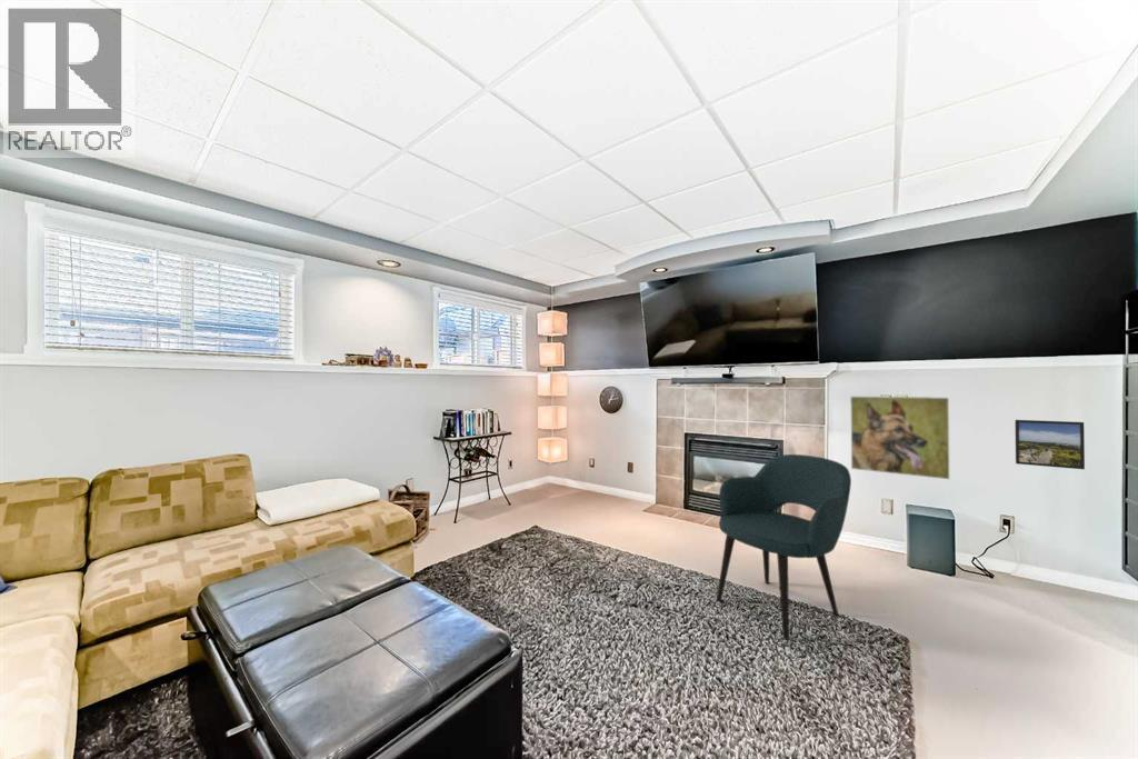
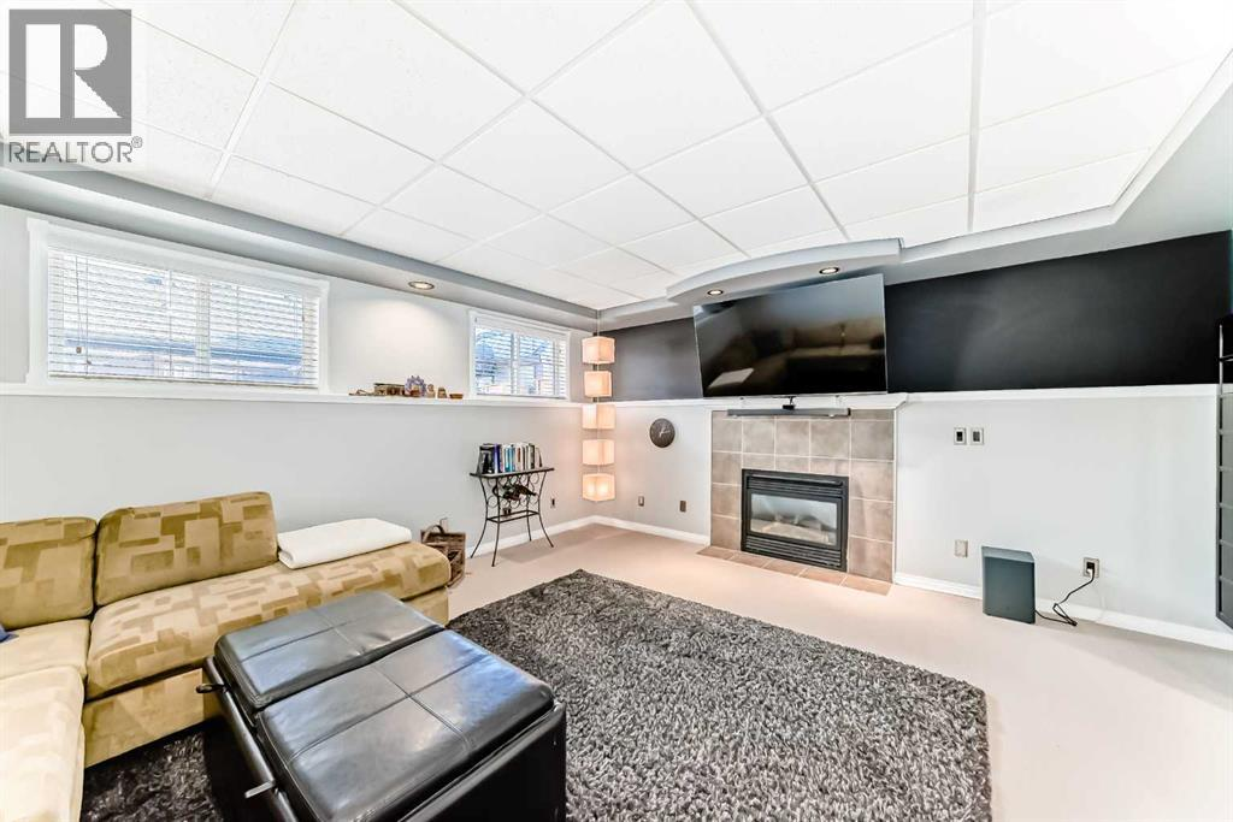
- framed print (1048, 443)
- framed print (897, 435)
- armchair (780, 532)
